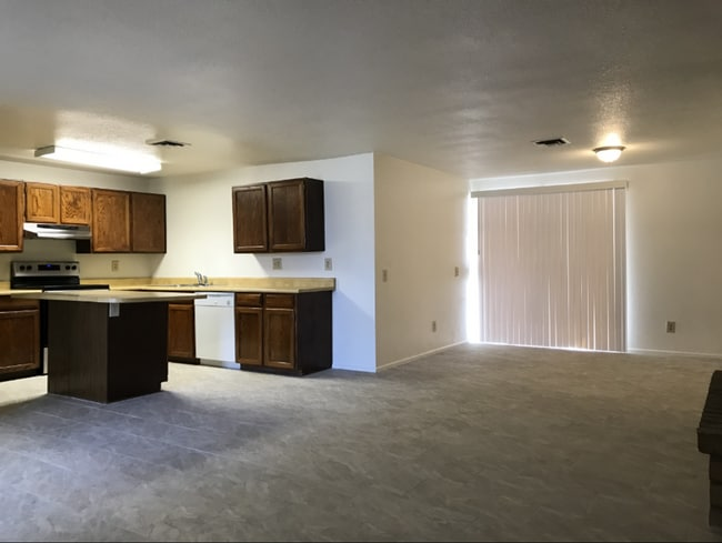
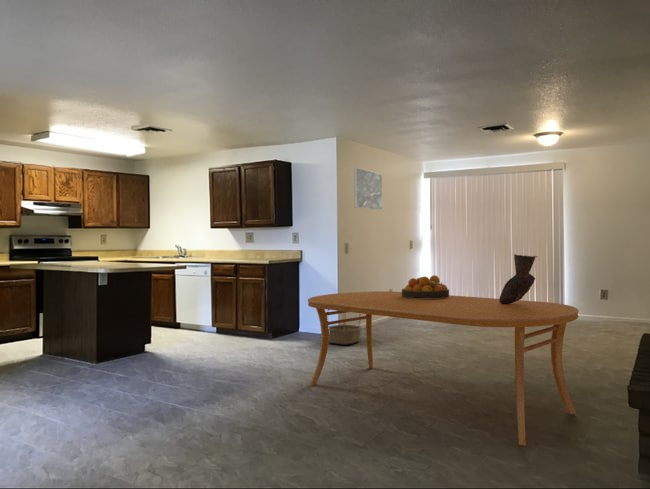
+ dining table (431, 321)
+ vase (519, 278)
+ fruit bowl (425, 286)
+ basket (343, 323)
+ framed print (368, 190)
